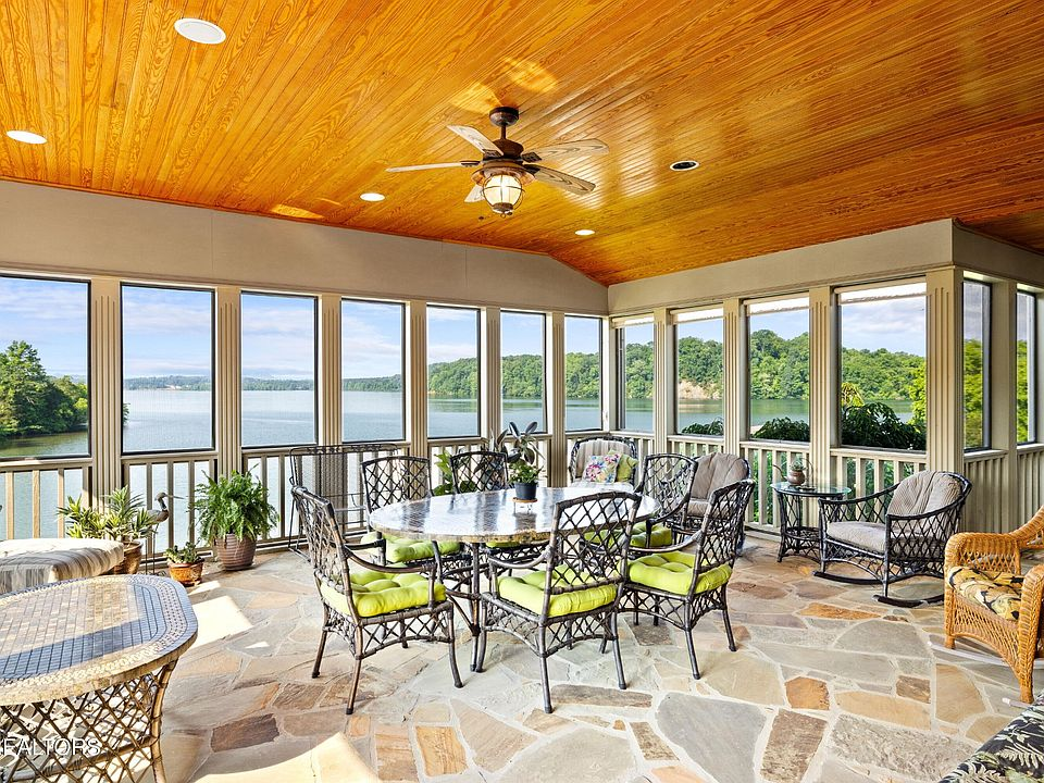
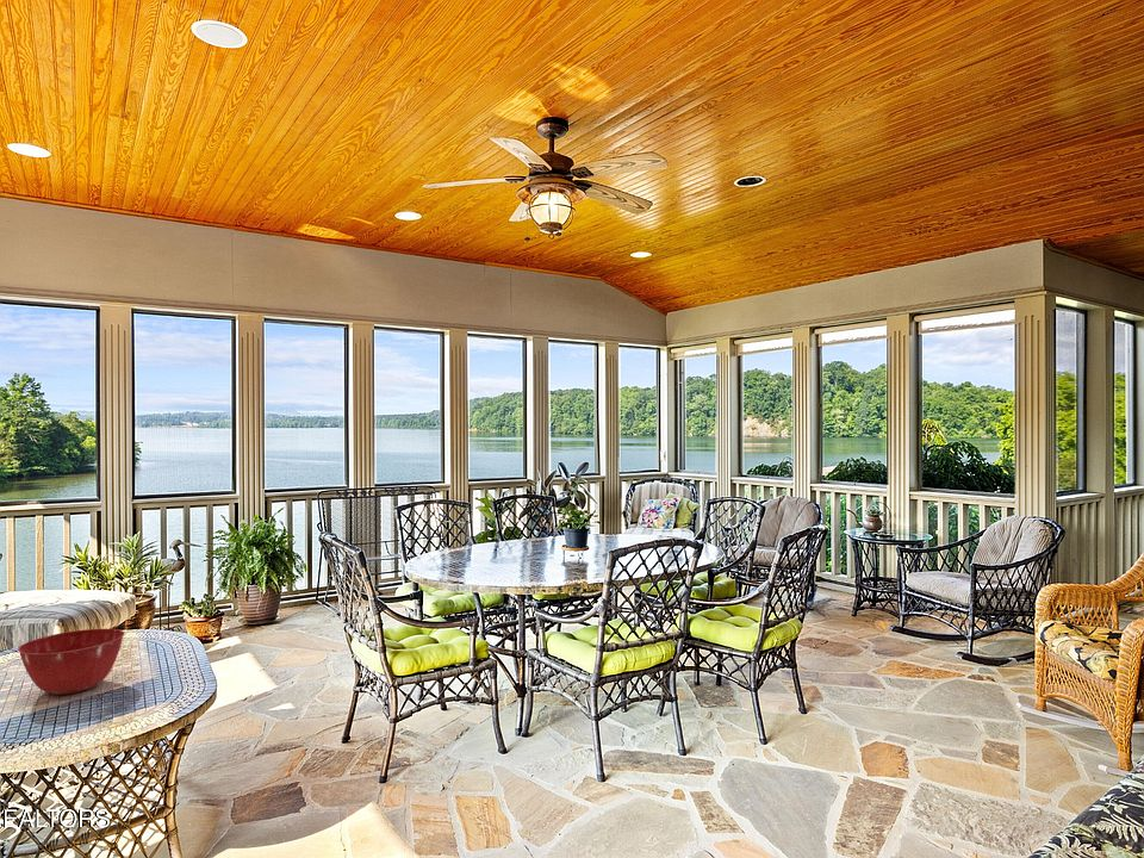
+ mixing bowl (73, 663)
